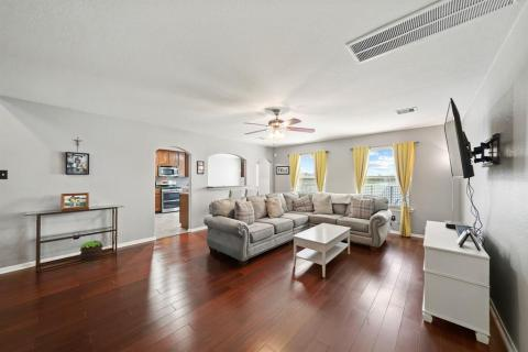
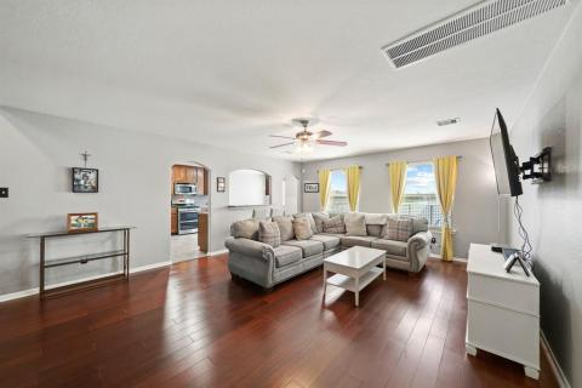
- potted plant (91, 249)
